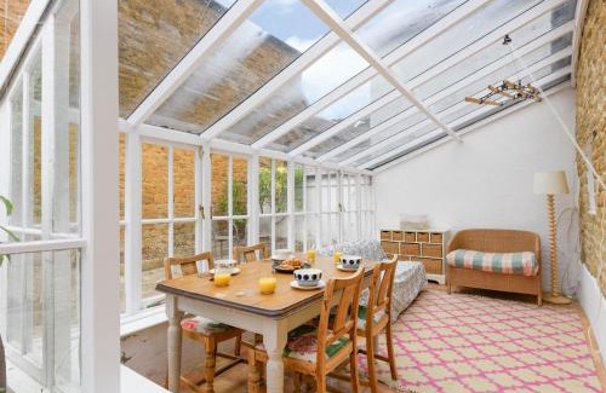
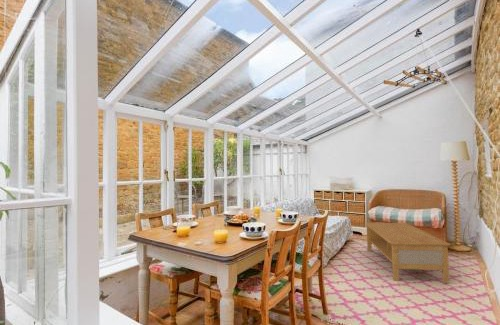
+ coffee table (400, 247)
